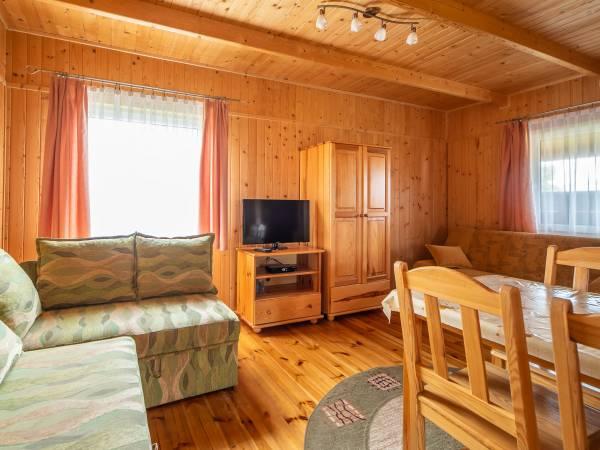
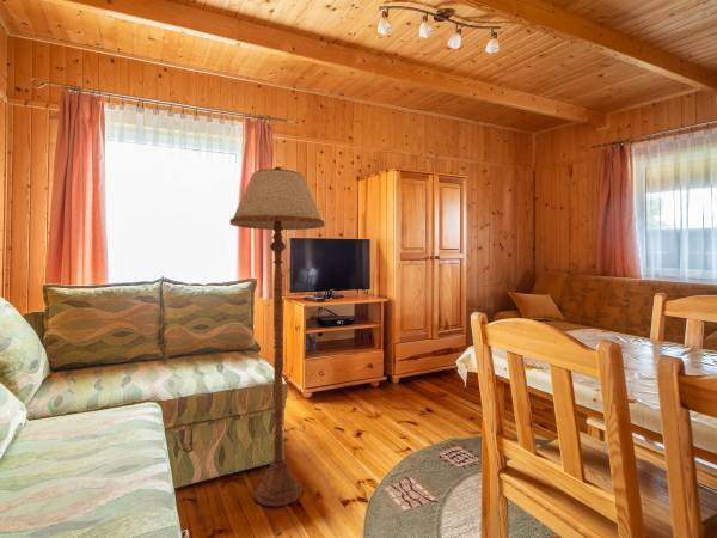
+ floor lamp (278, 330)
